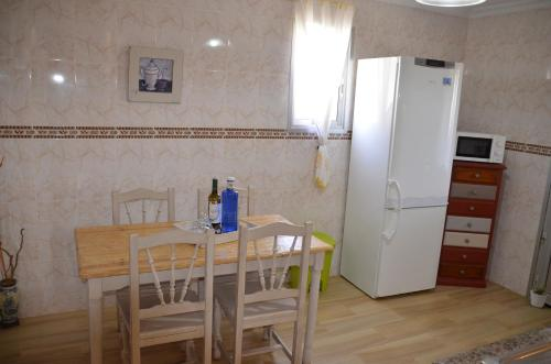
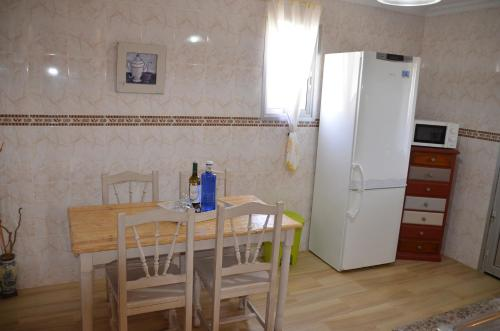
- potted plant (538, 294)
